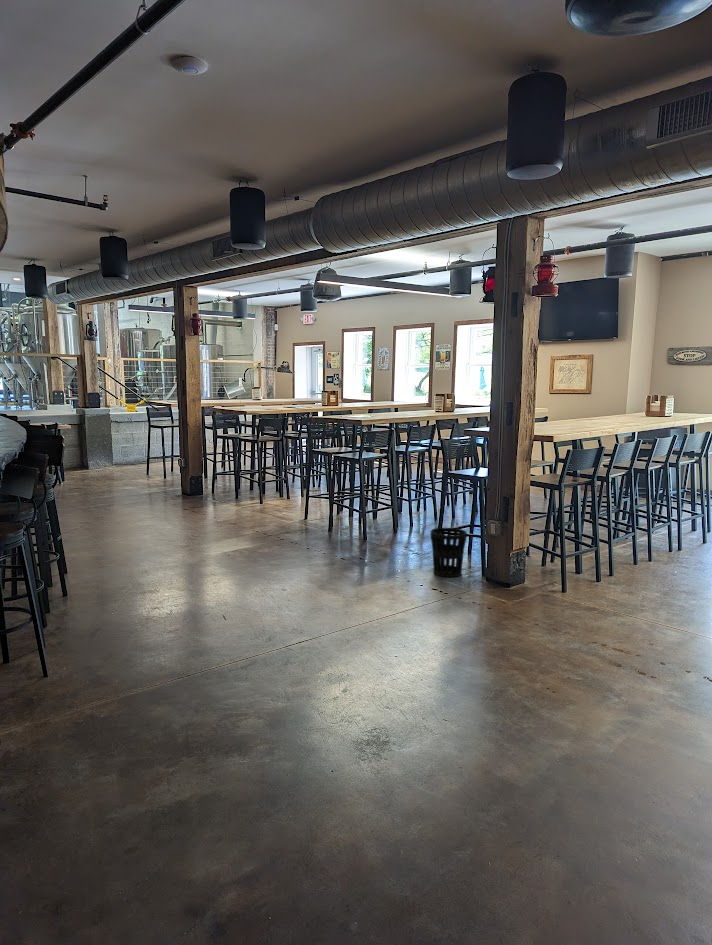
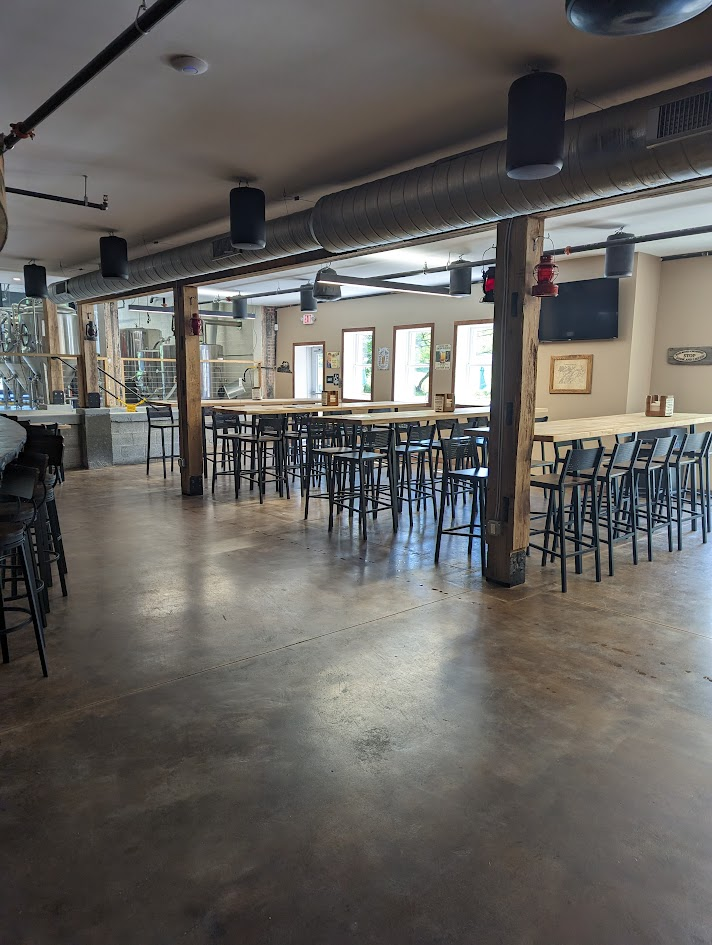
- wastebasket (448, 552)
